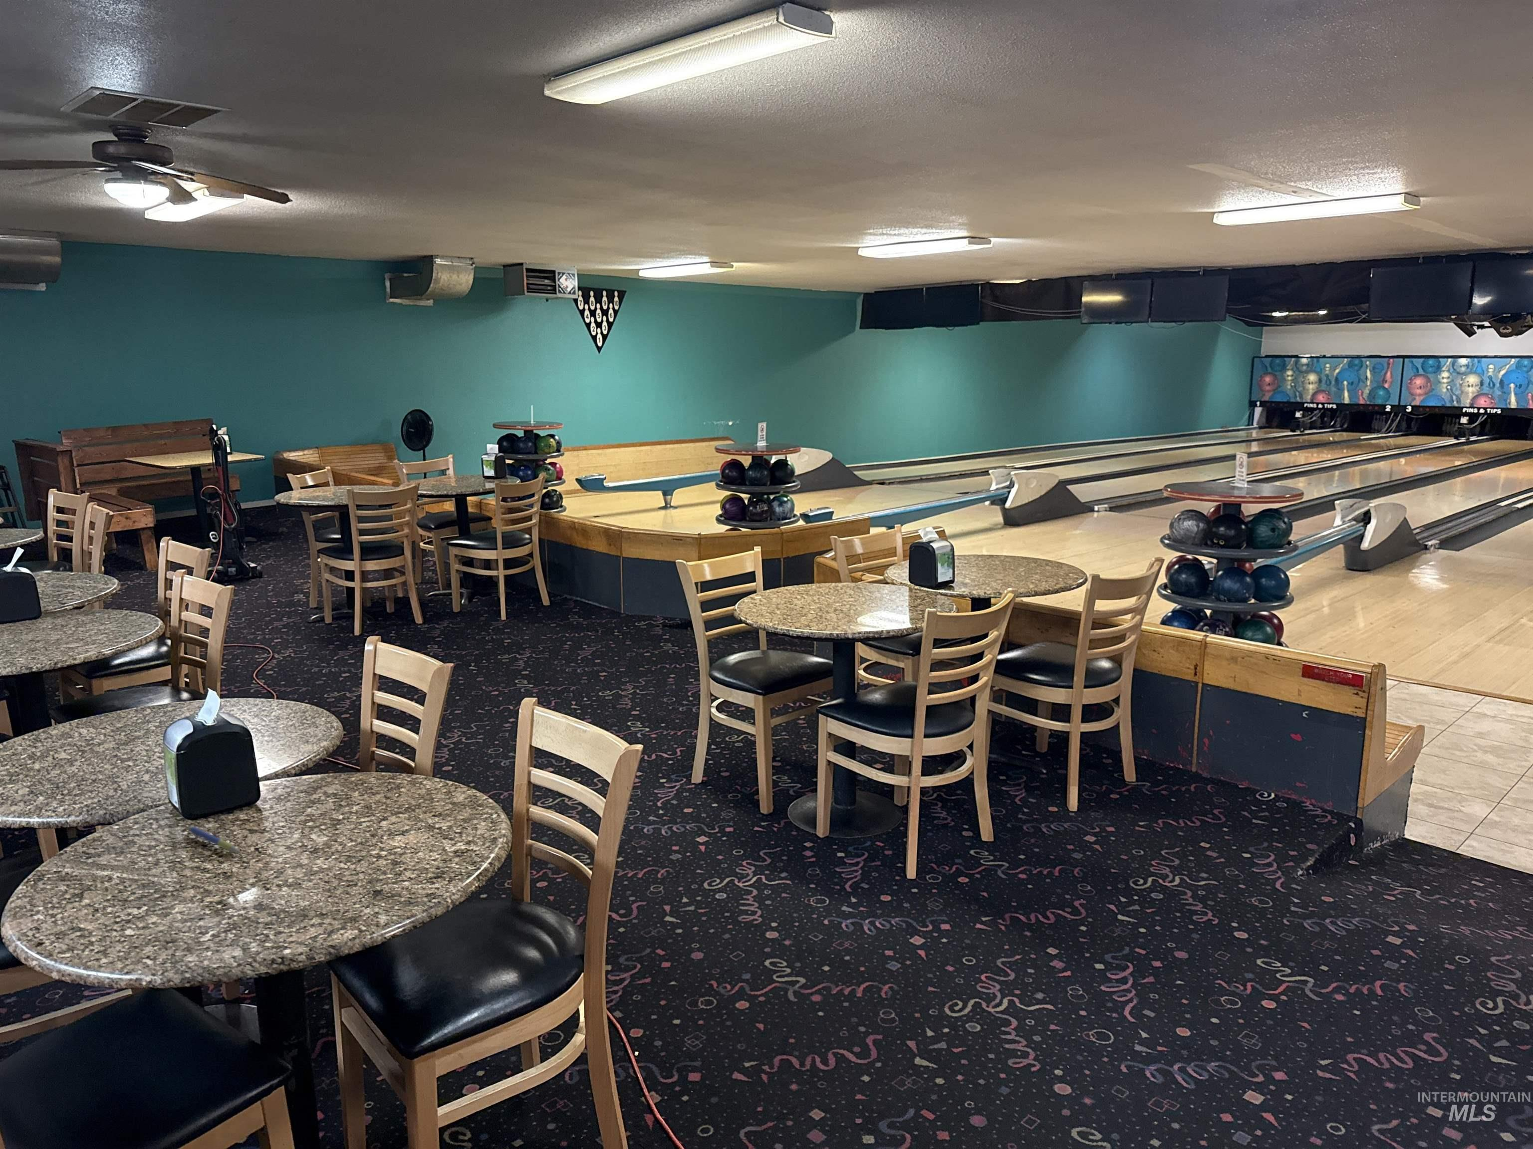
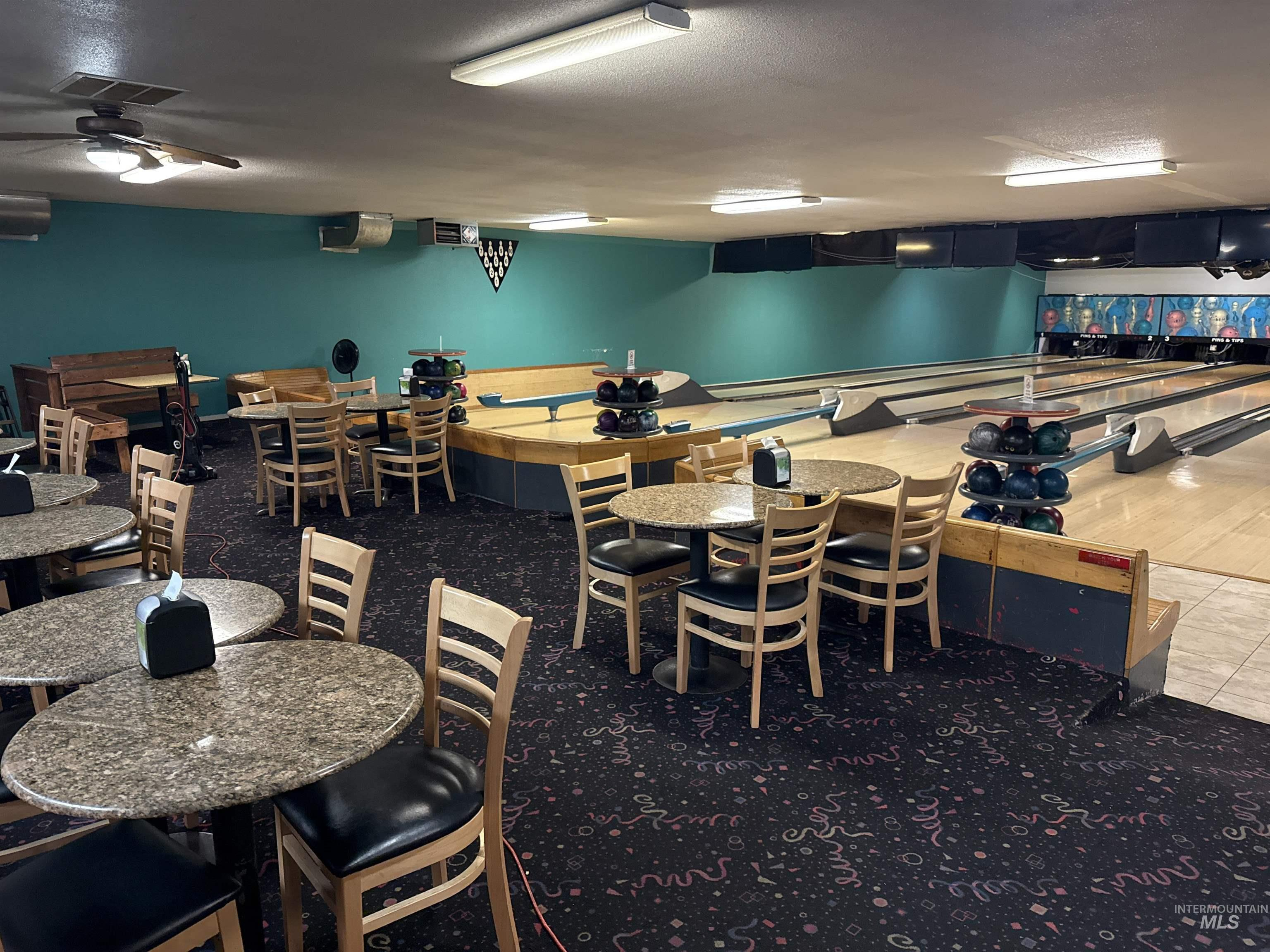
- pen (214, 840)
